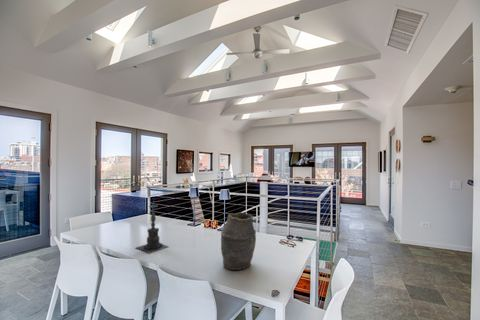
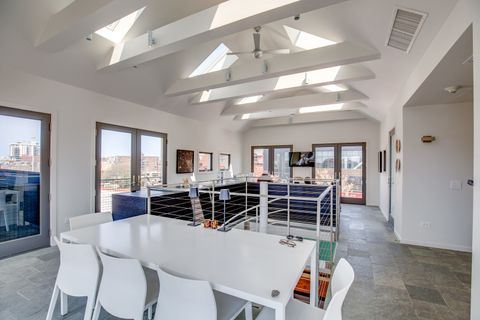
- candle holder (152, 223)
- vase (238, 239)
